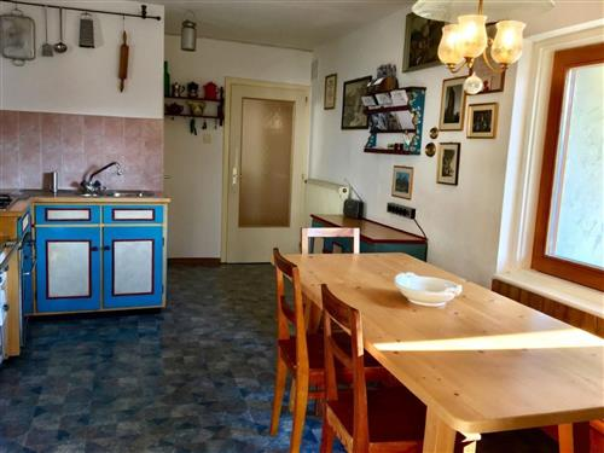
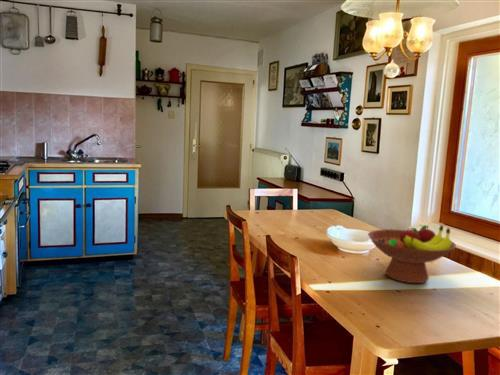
+ fruit bowl (409, 250)
